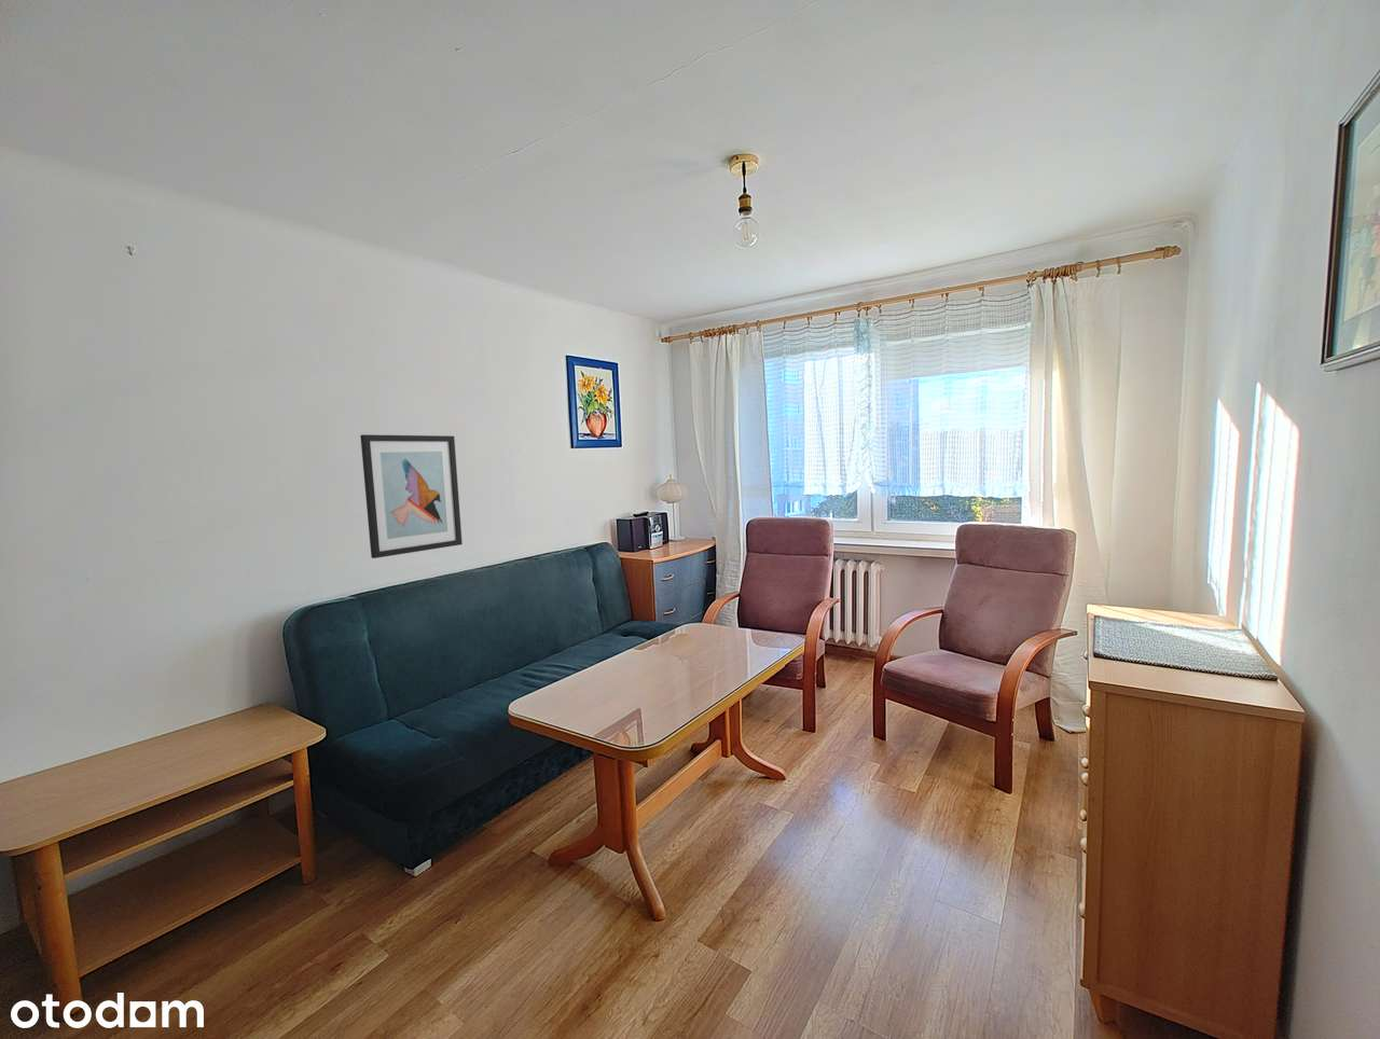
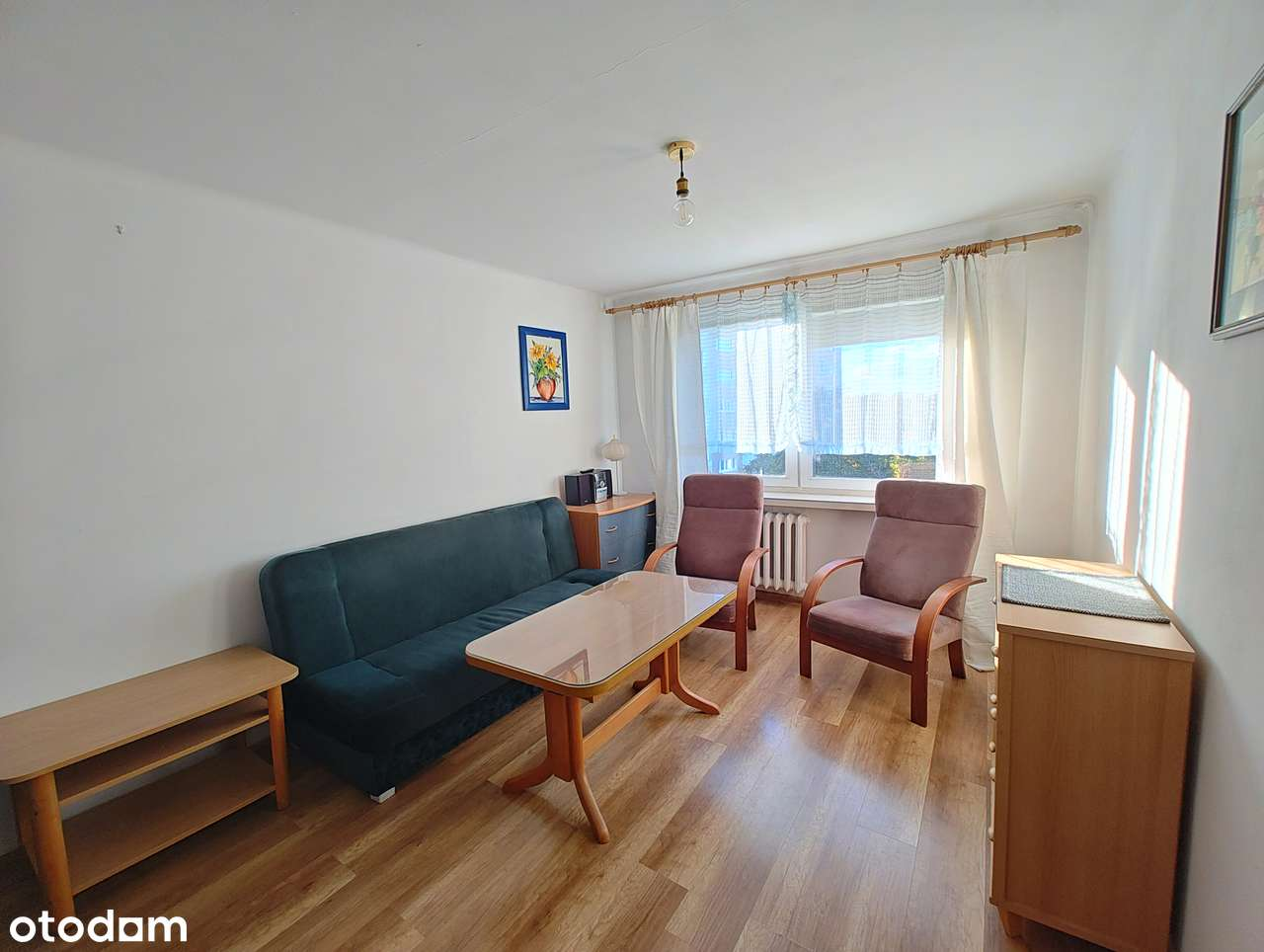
- wall art (414, 493)
